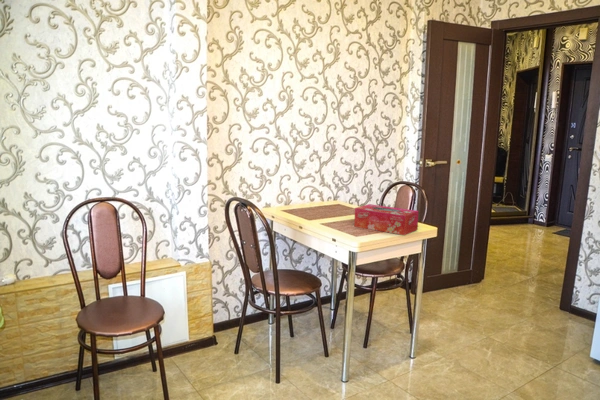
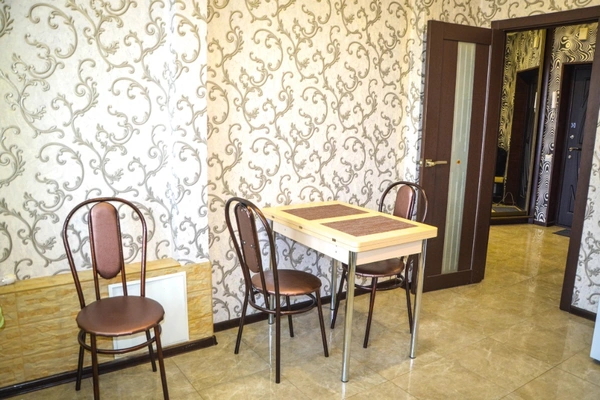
- tissue box (385, 218)
